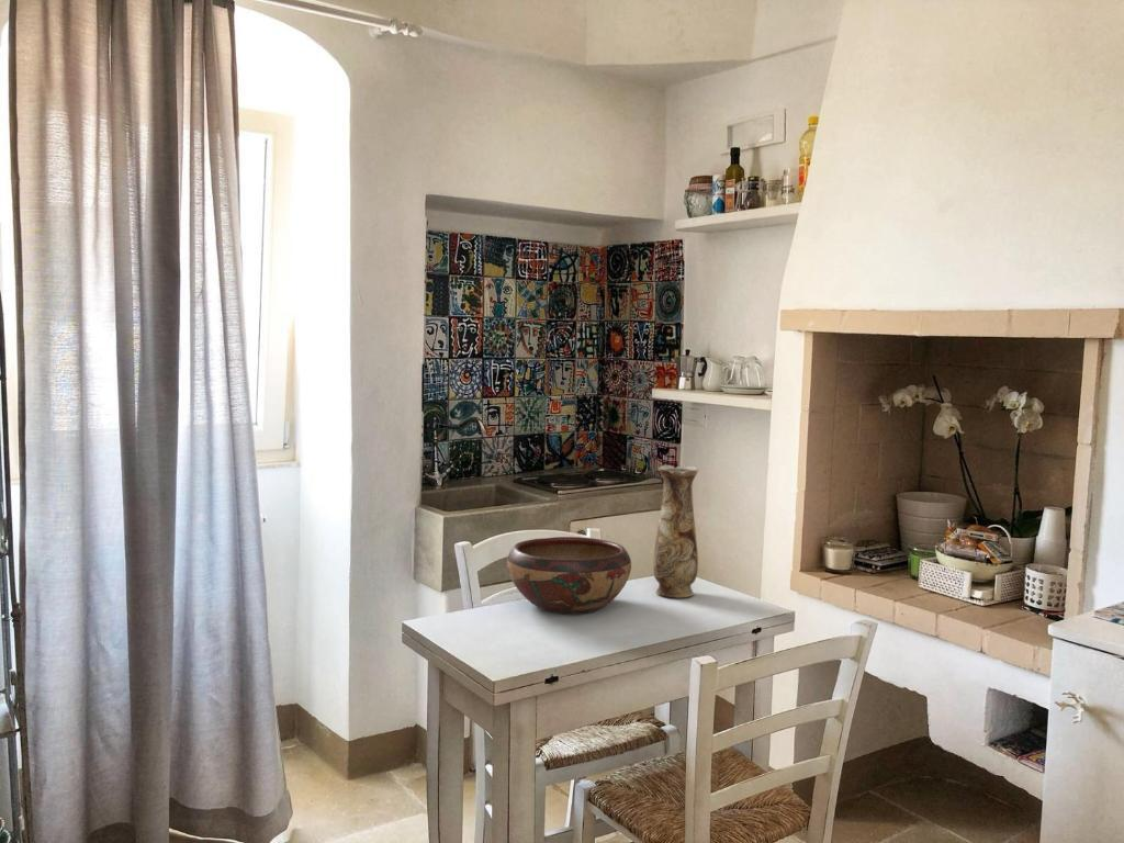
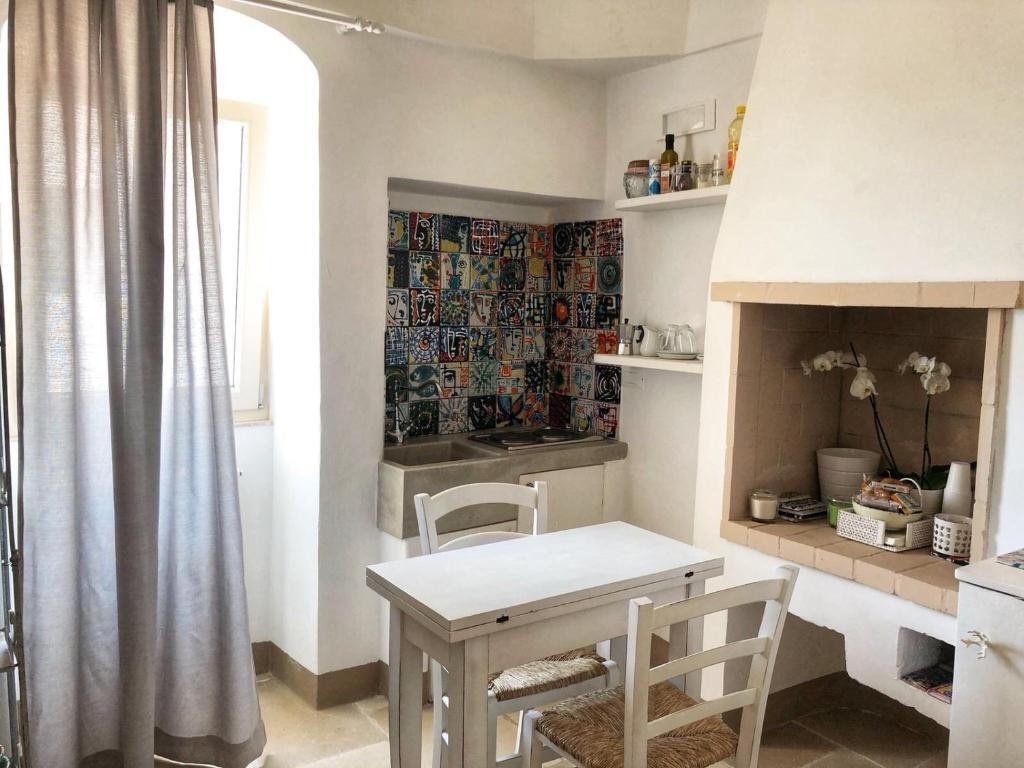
- vase (676, 530)
- decorative bowl (569, 575)
